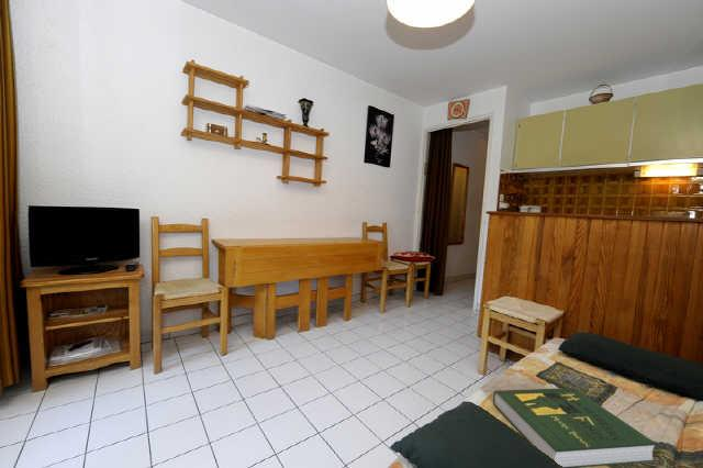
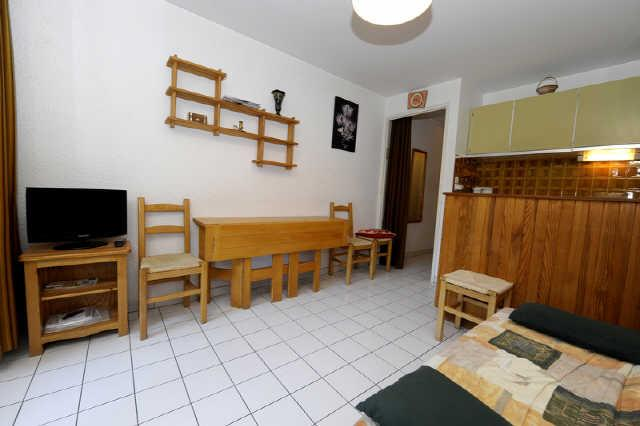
- book (565, 421)
